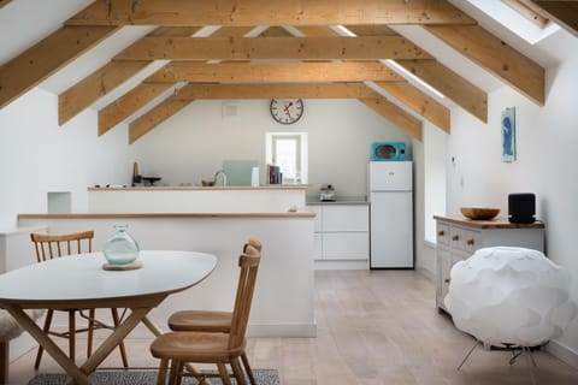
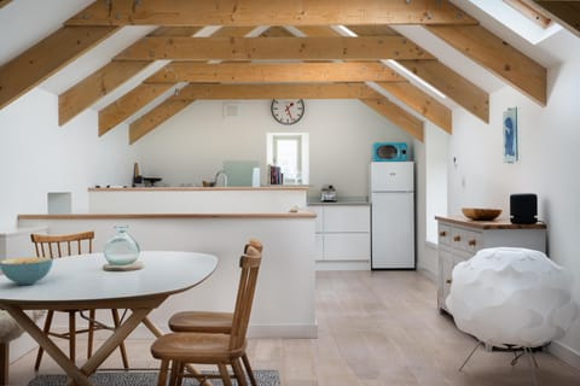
+ cereal bowl (27, 271)
